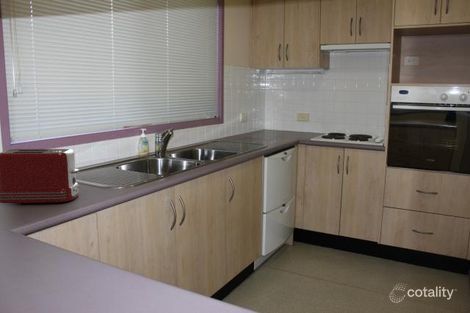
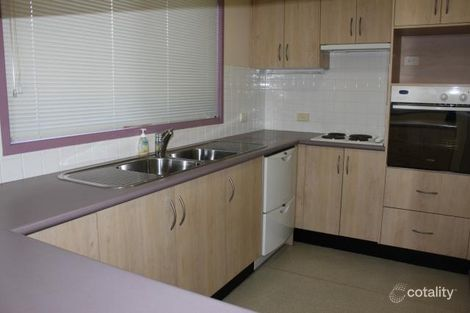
- toaster (38, 174)
